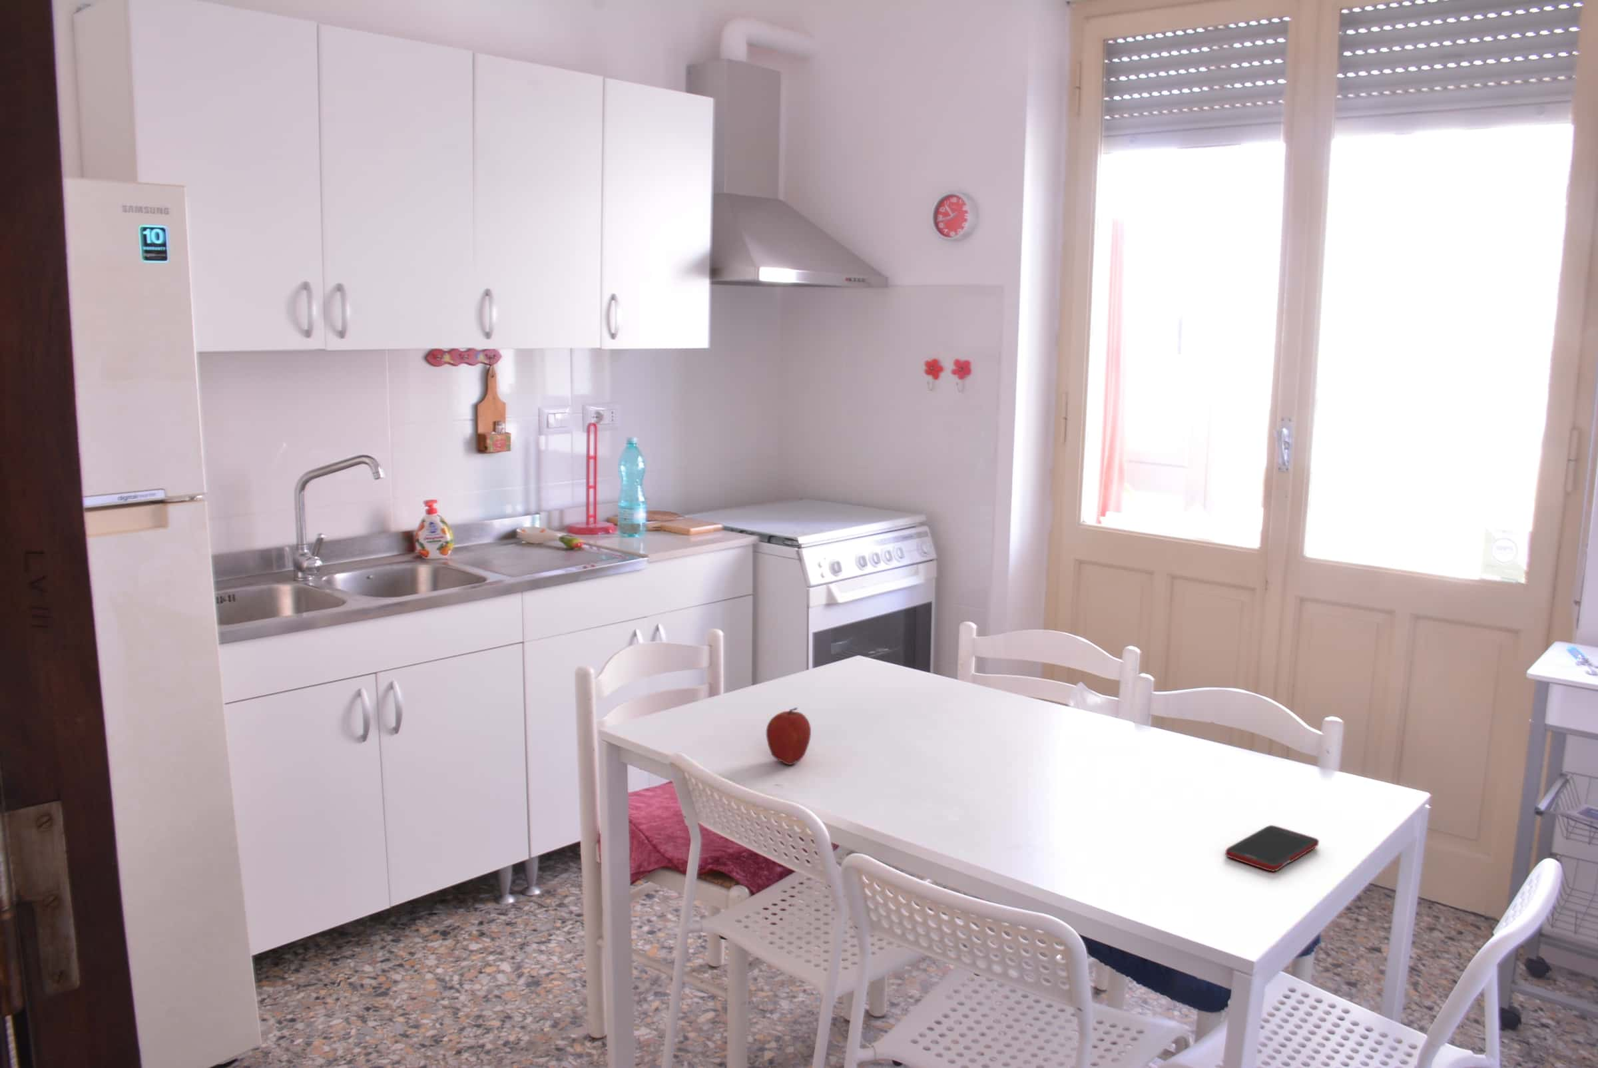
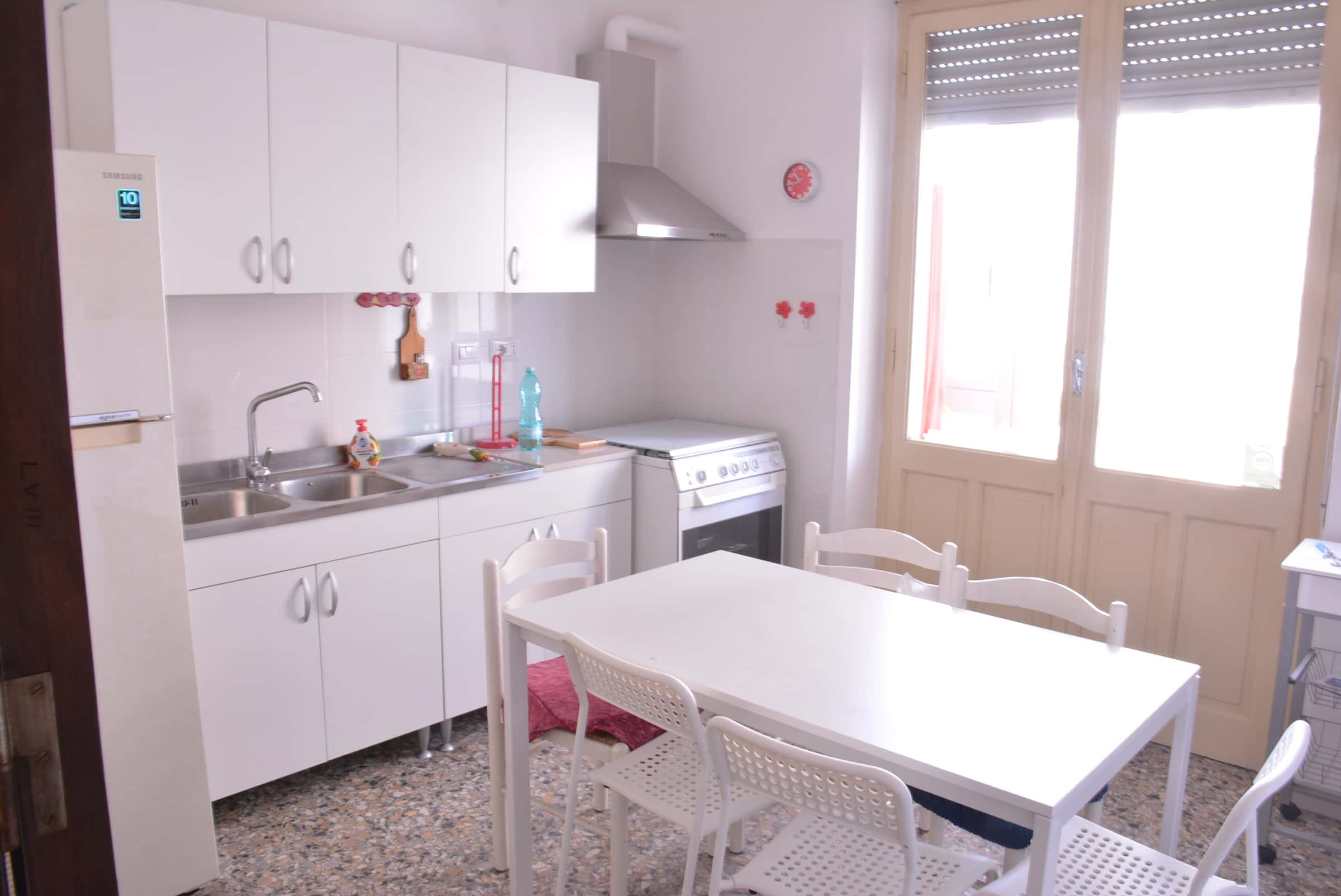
- cell phone (1273, 847)
- fruit (789, 734)
